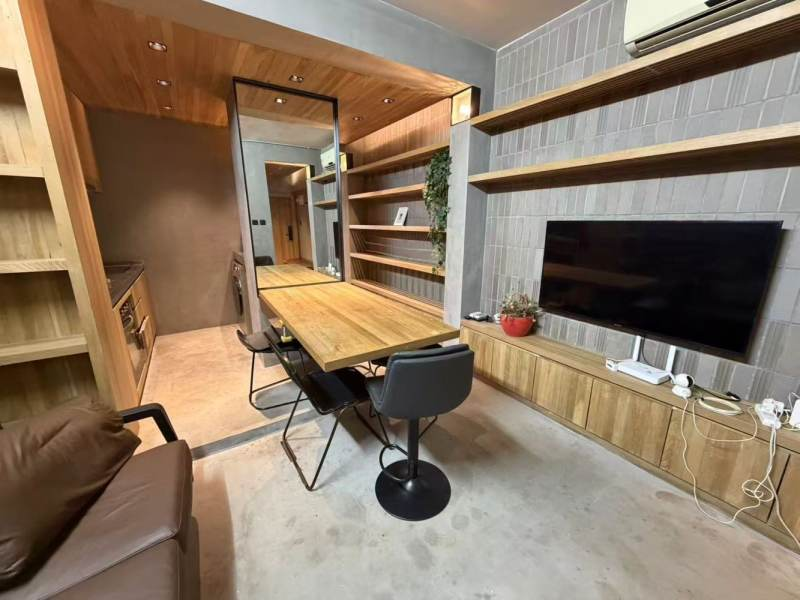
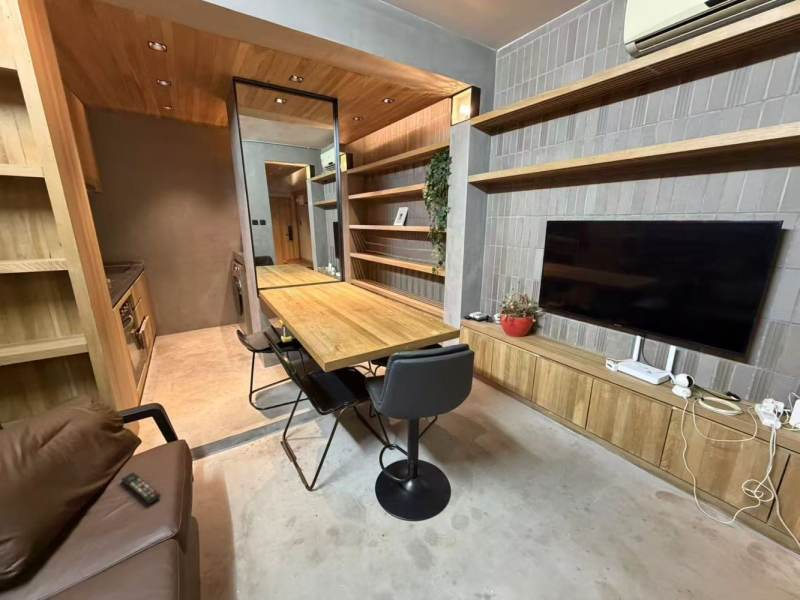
+ remote control (140, 487)
